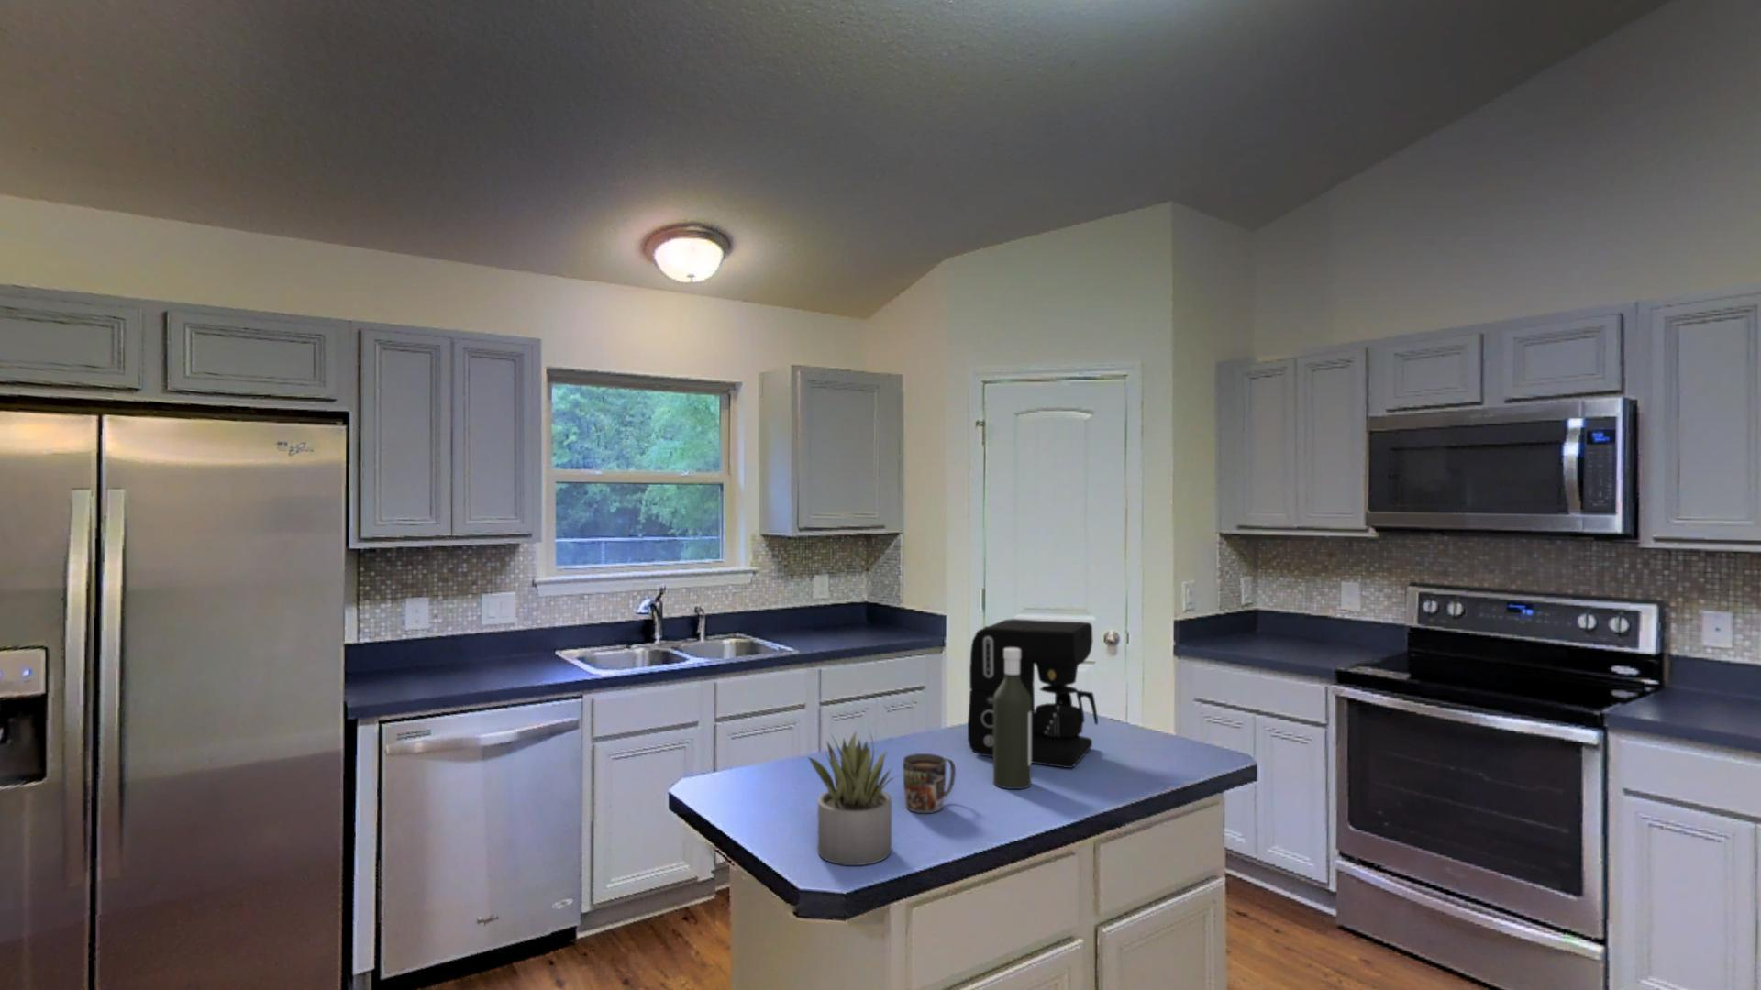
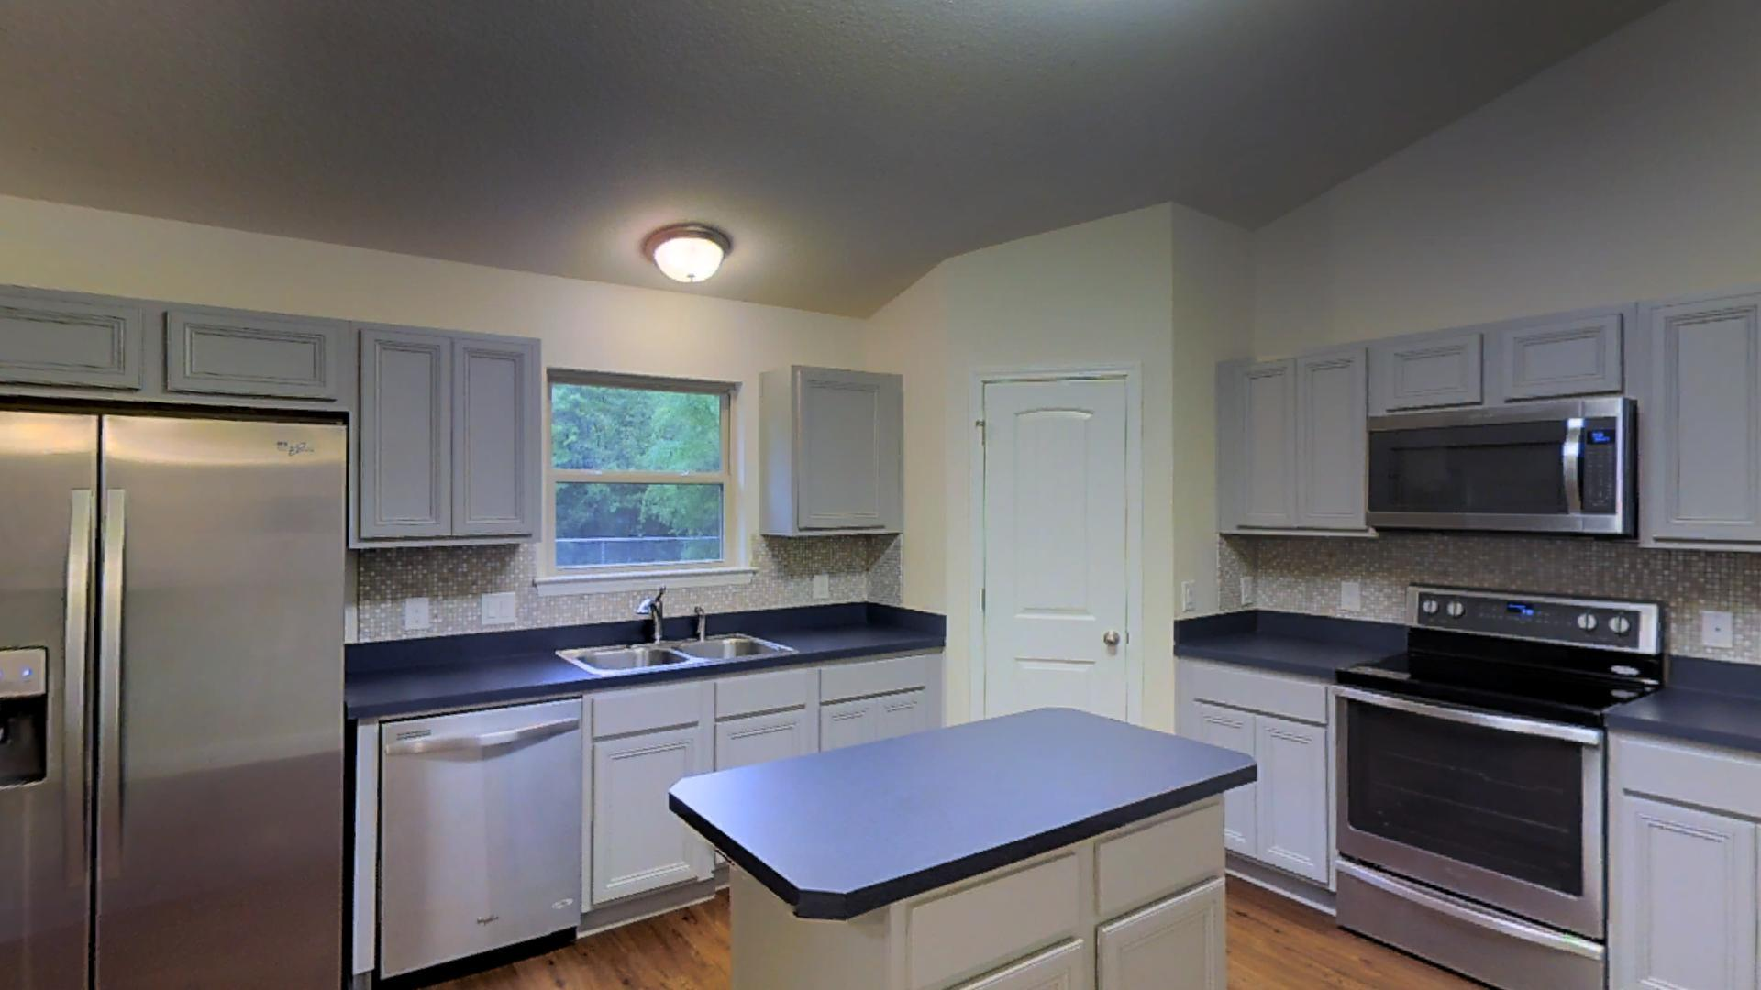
- bottle (1011, 716)
- mug (931, 781)
- succulent plant (854, 791)
- coffee maker (1039, 689)
